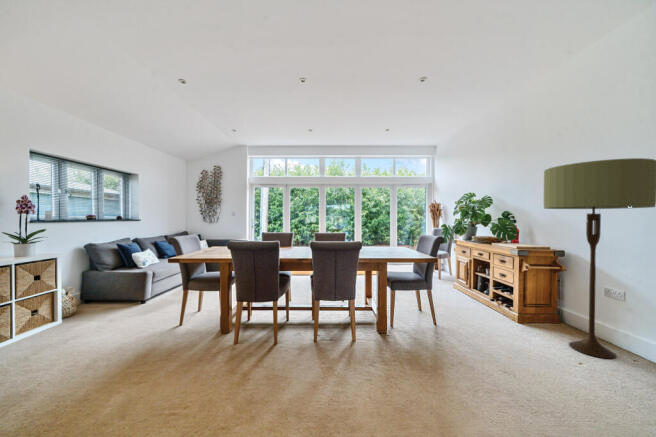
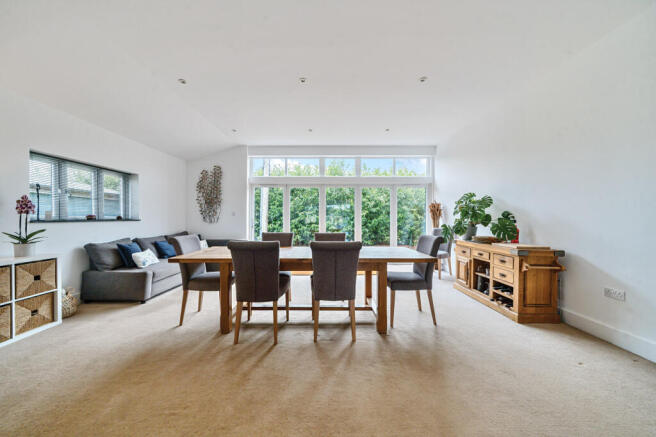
- floor lamp (592, 257)
